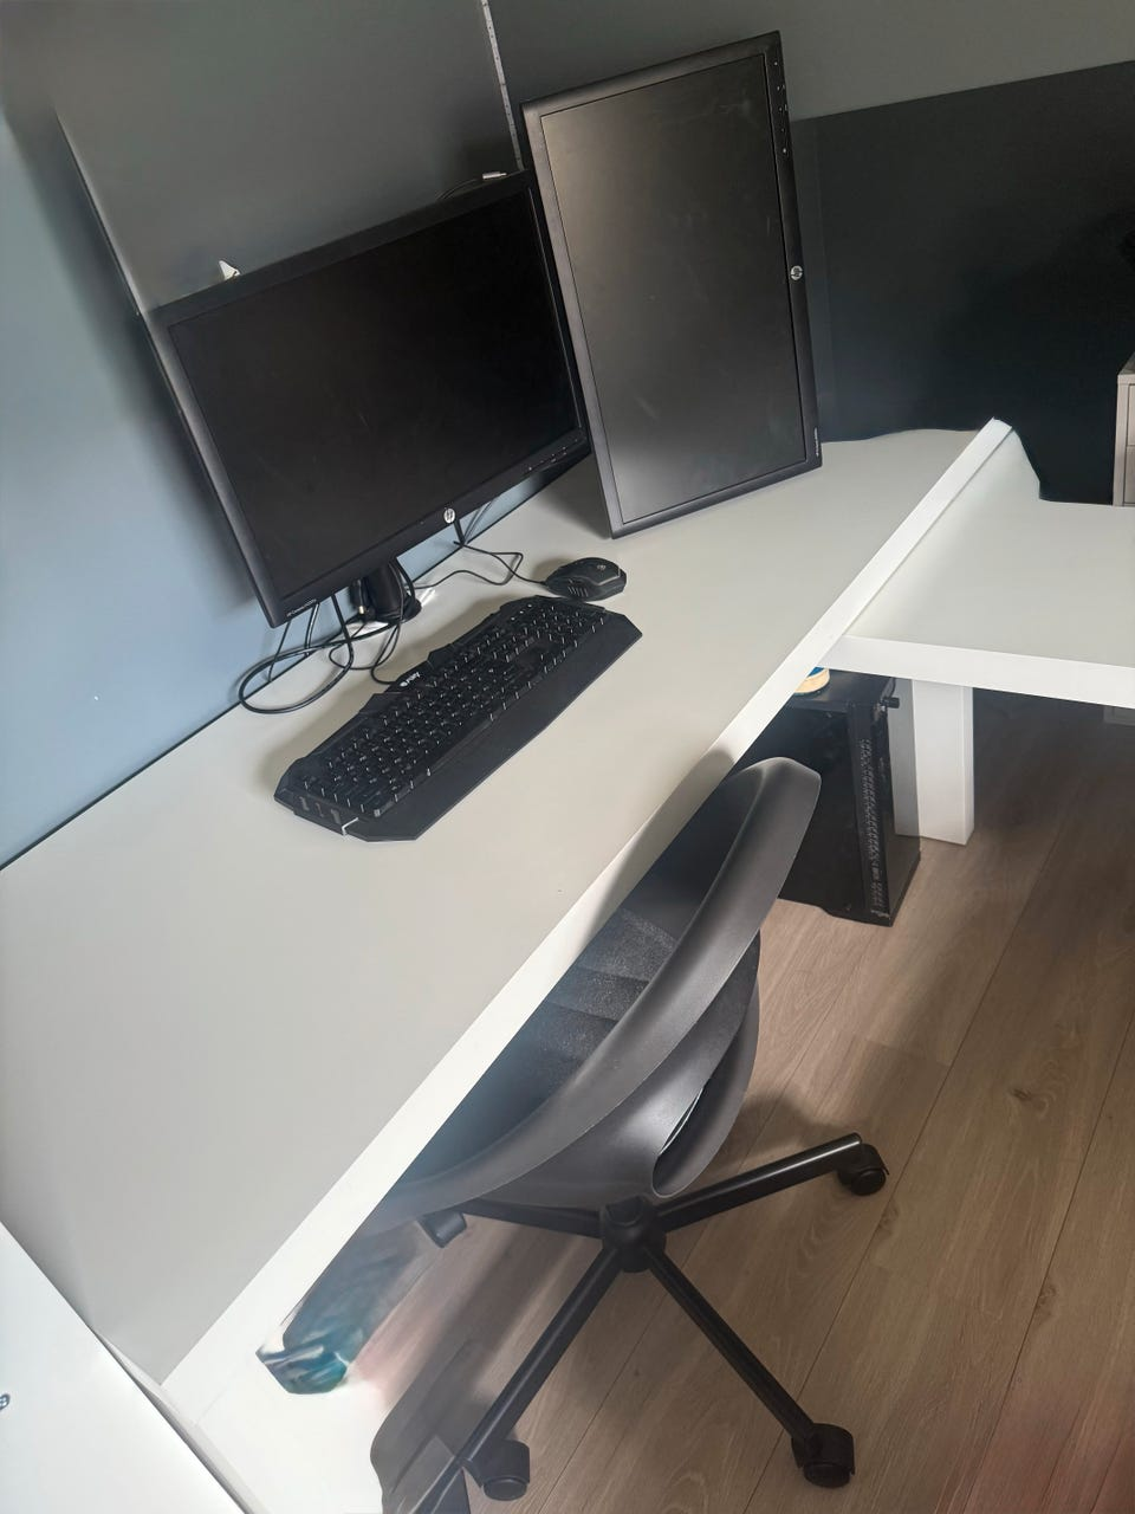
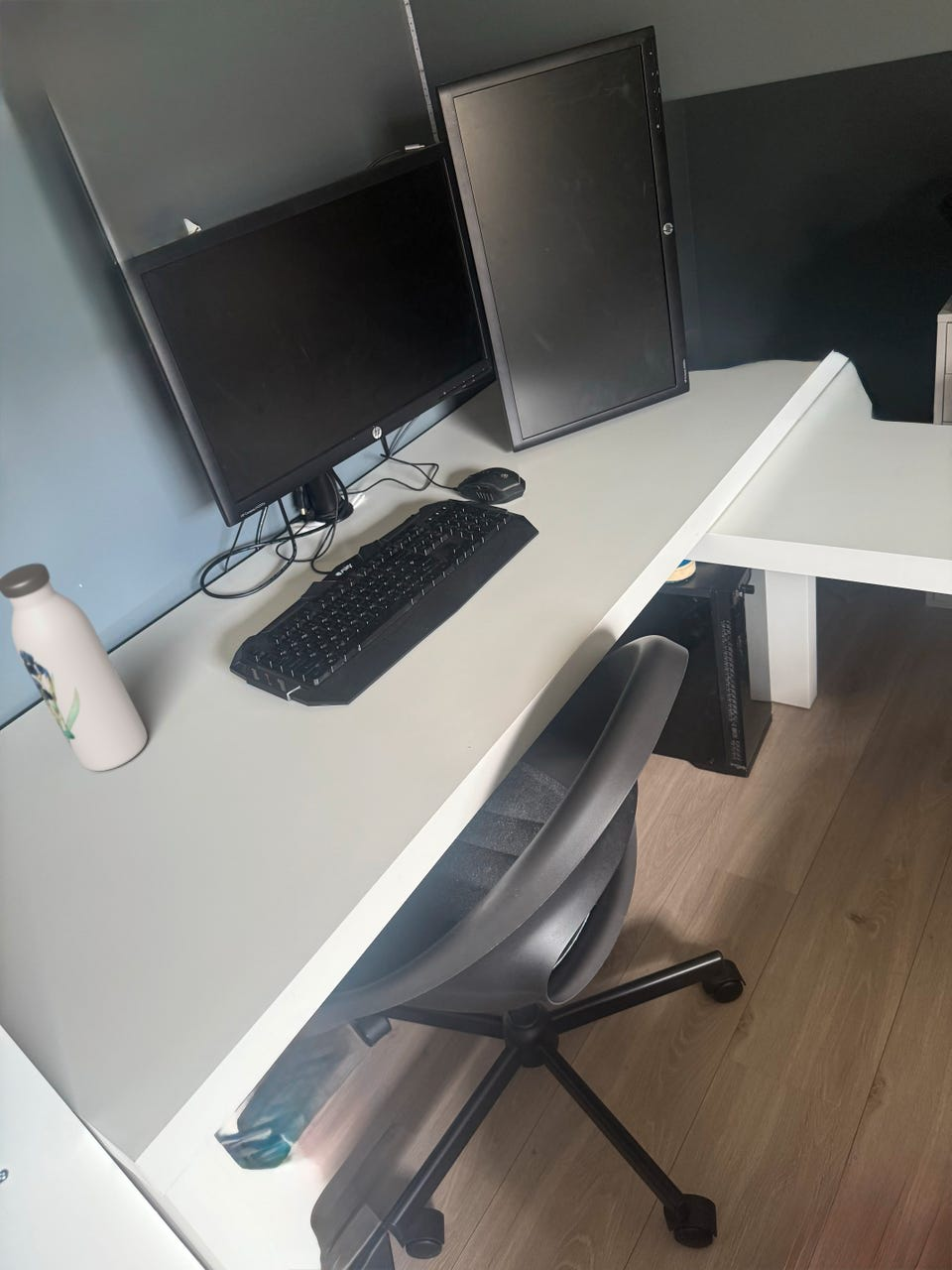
+ water bottle (70, 666)
